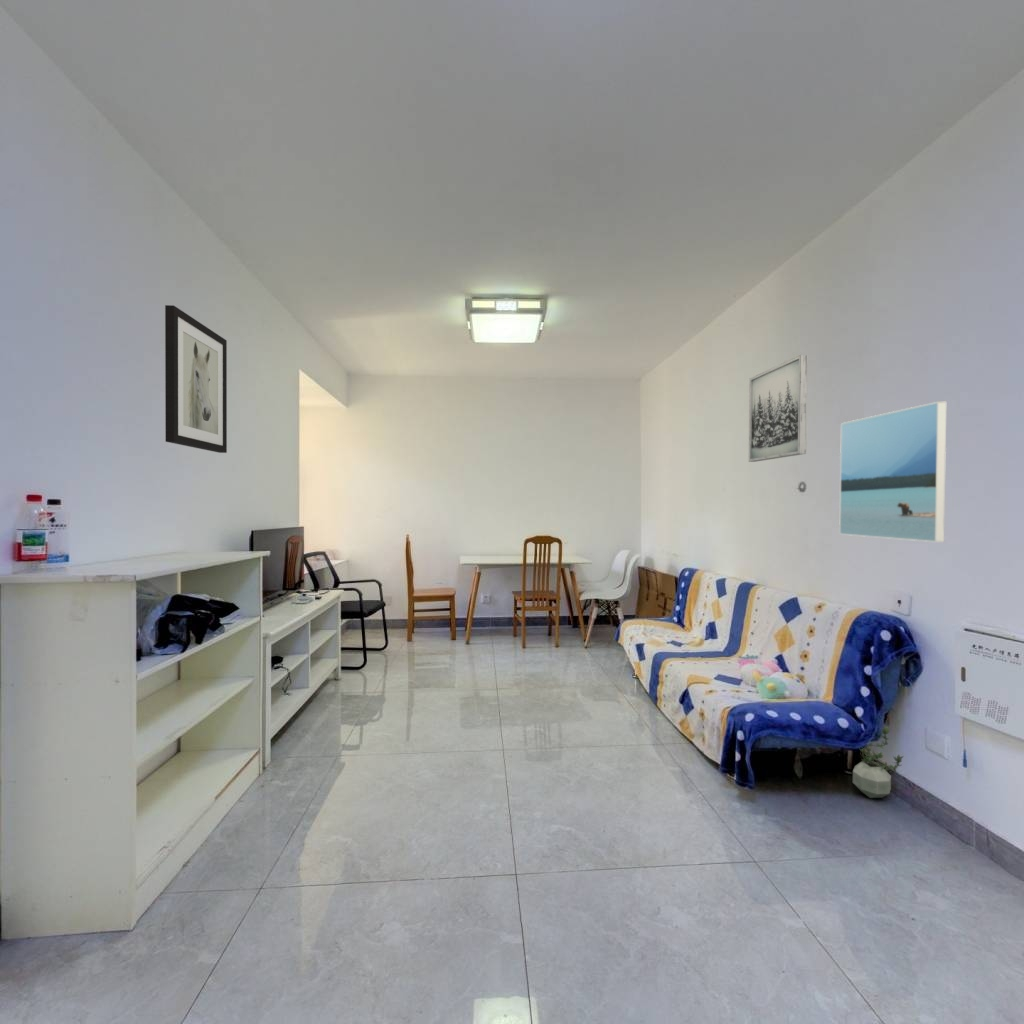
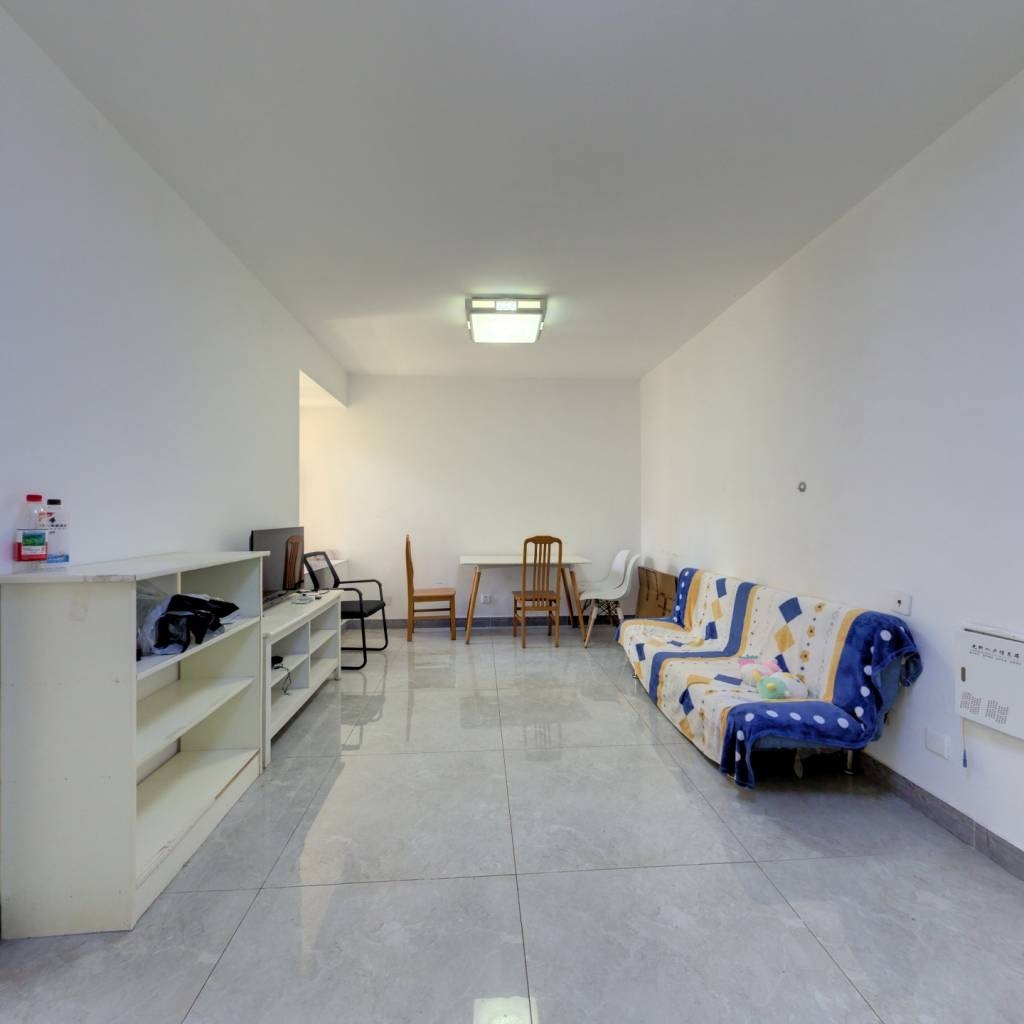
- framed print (886, 475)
- wall art (775, 413)
- wall art (198, 386)
- potted plant (876, 759)
